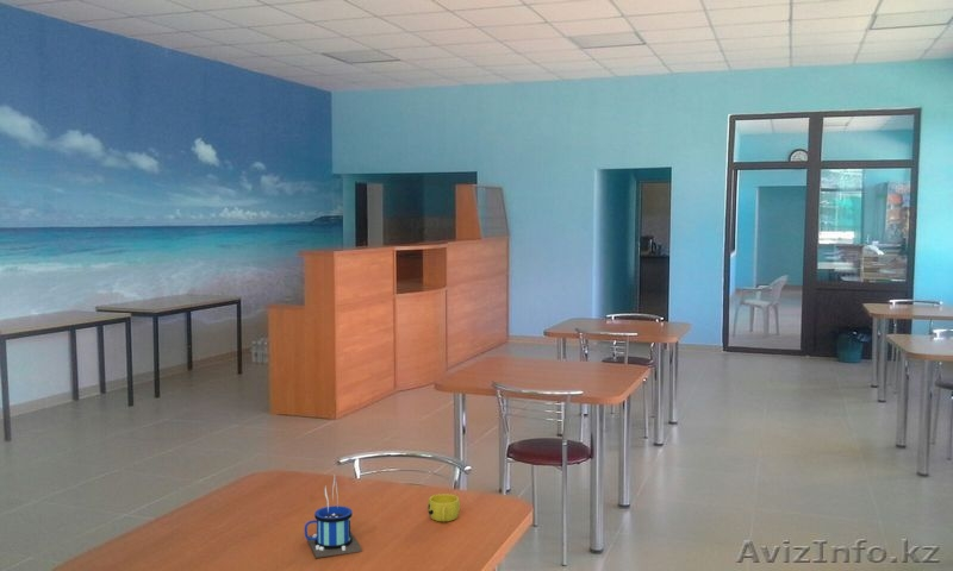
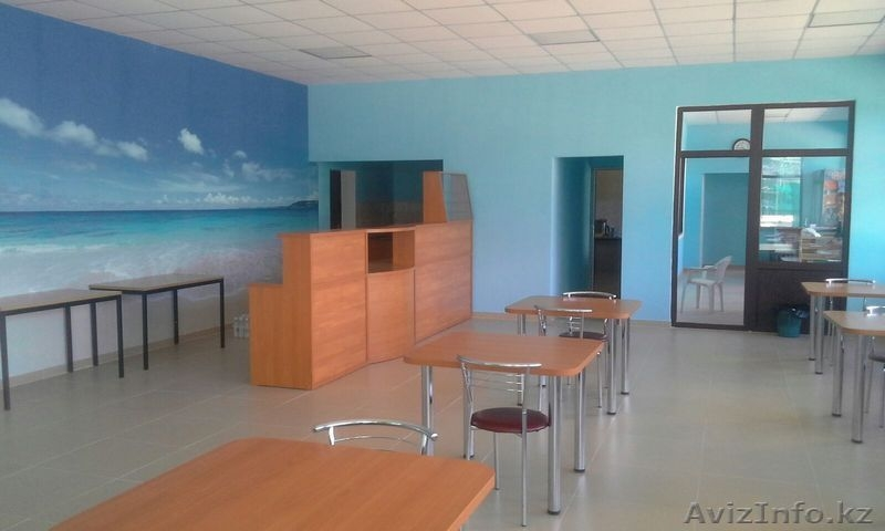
- cup (443, 509)
- mug (330, 509)
